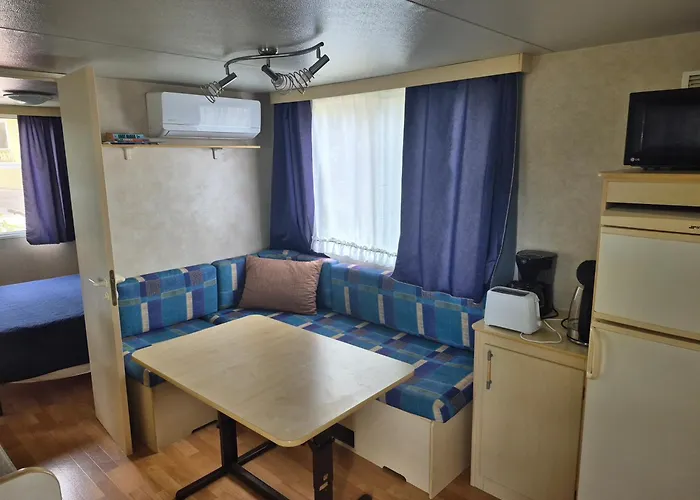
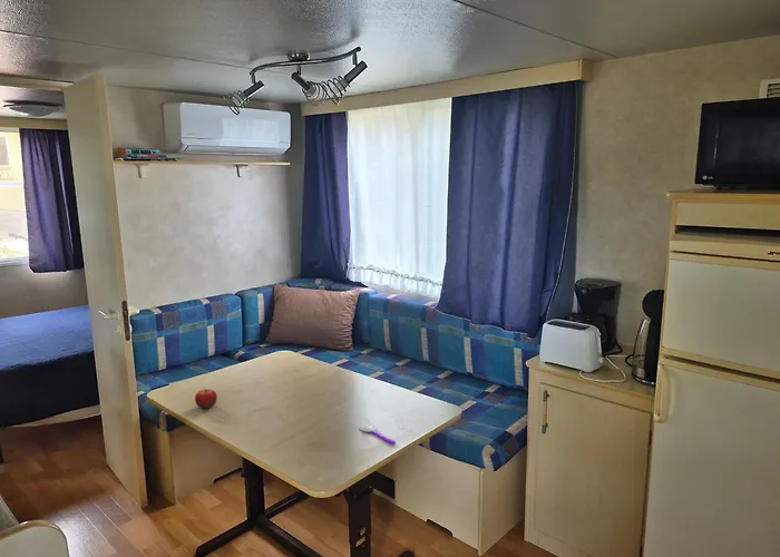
+ fruit (205, 397)
+ spoon (377, 432)
